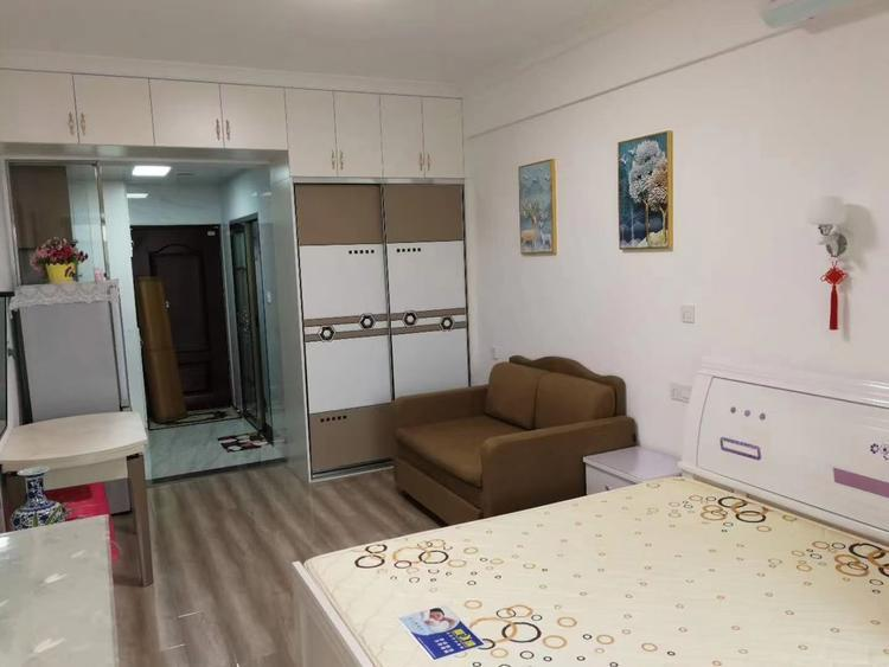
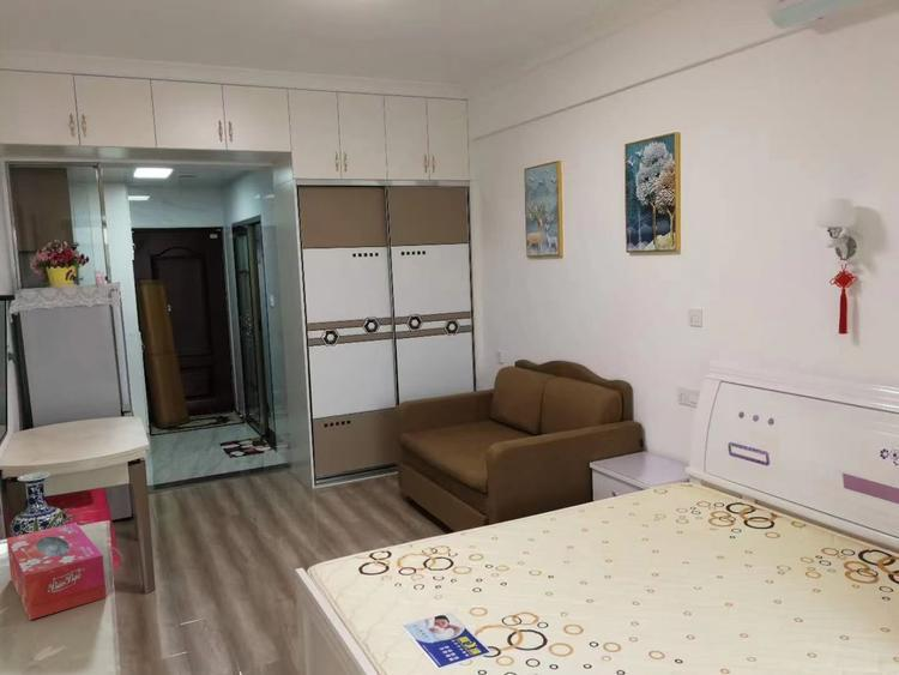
+ tissue box (54, 566)
